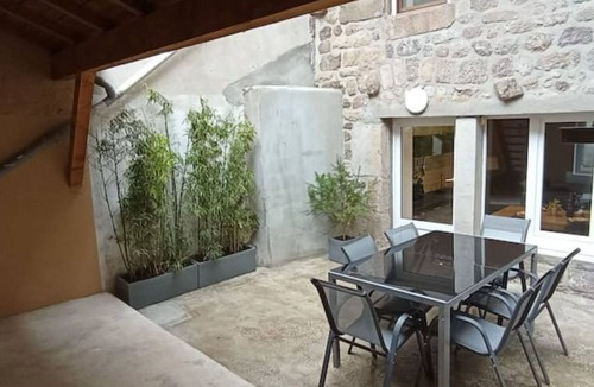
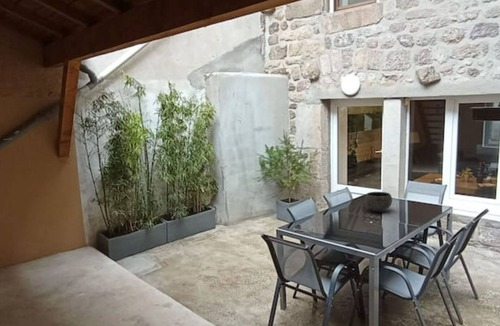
+ bowl (378, 202)
